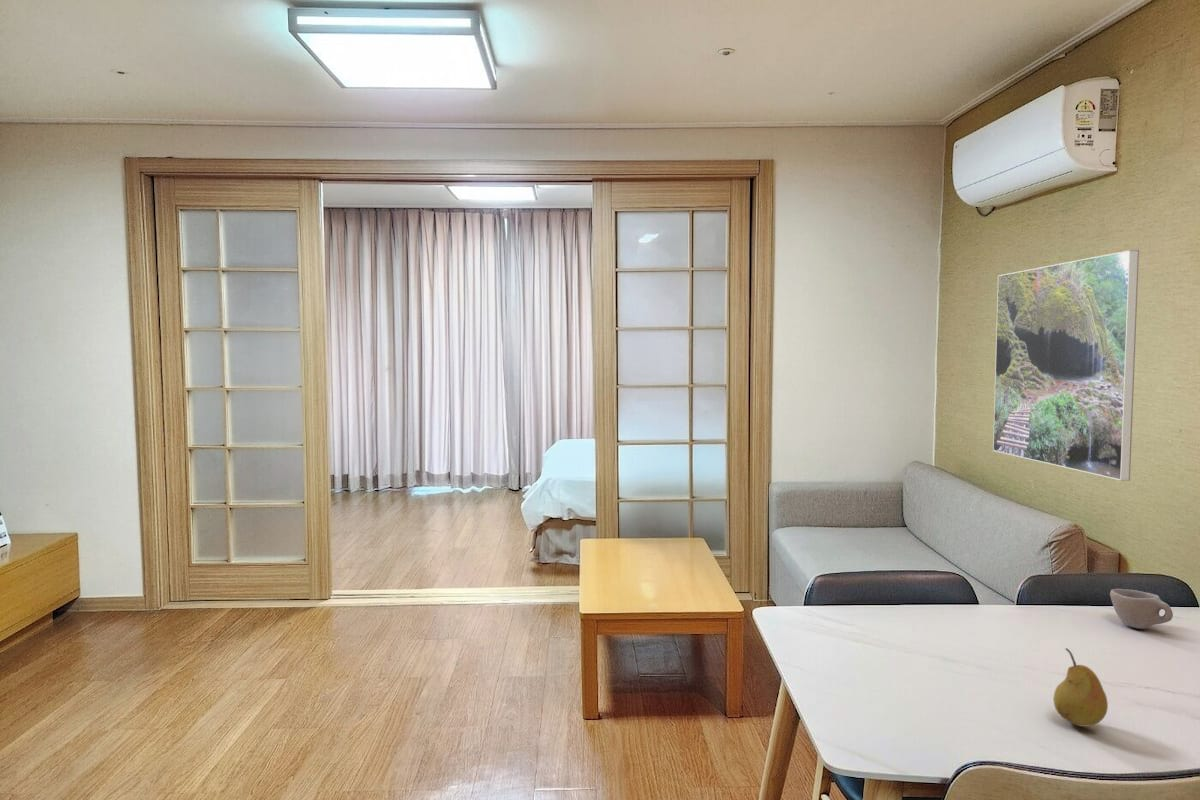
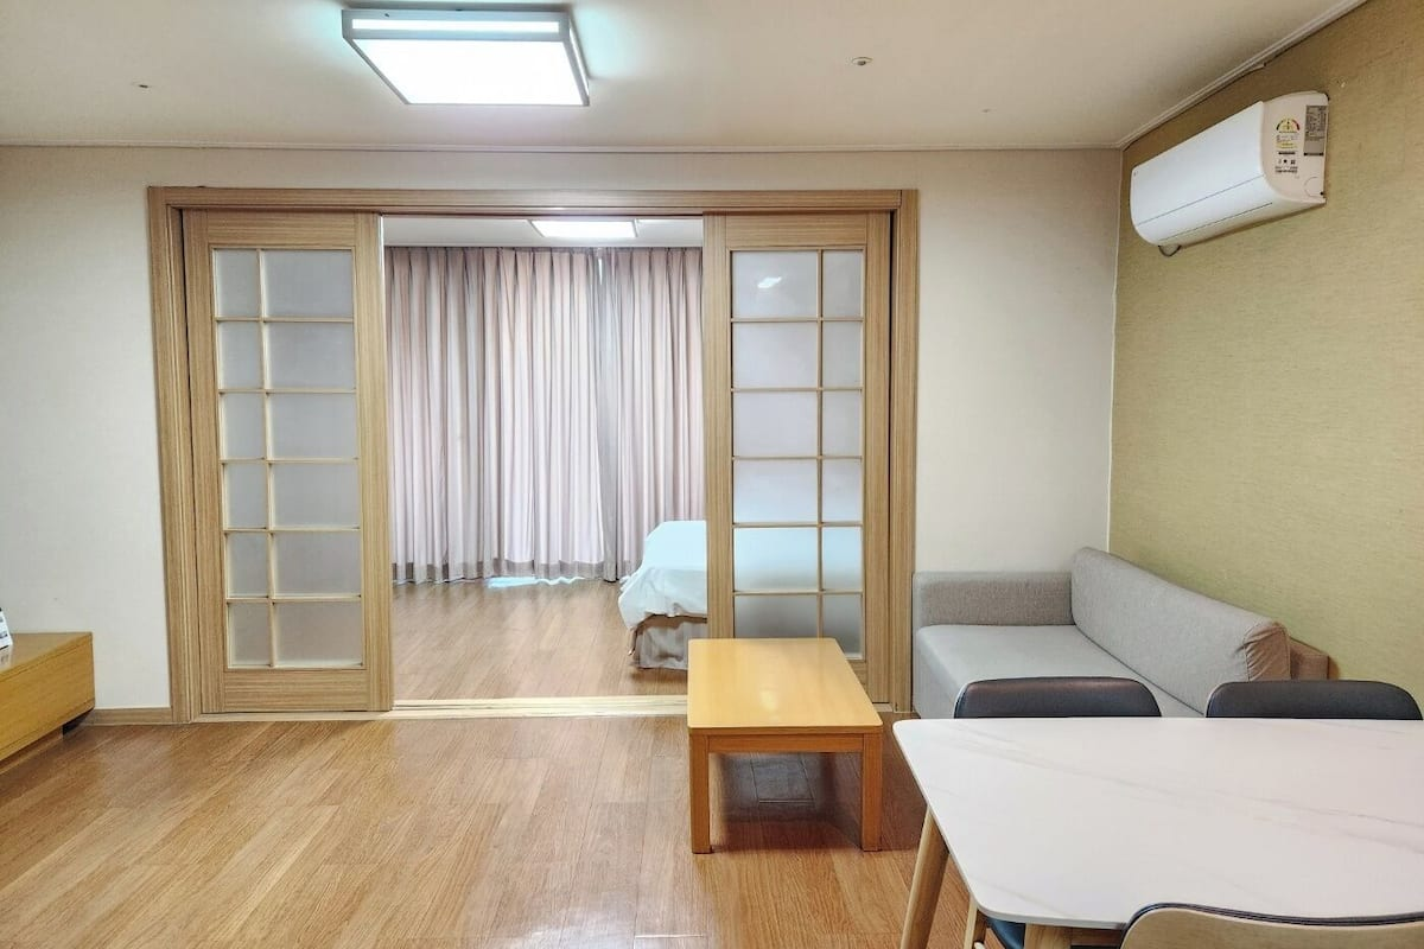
- fruit (1080, 690)
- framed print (1055, 364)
- cup (1142, 611)
